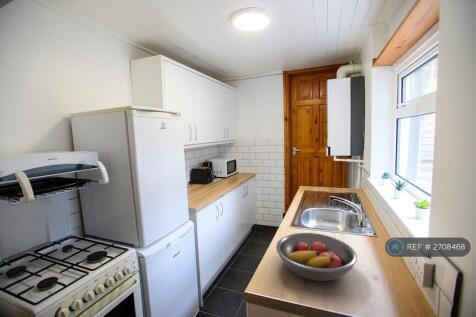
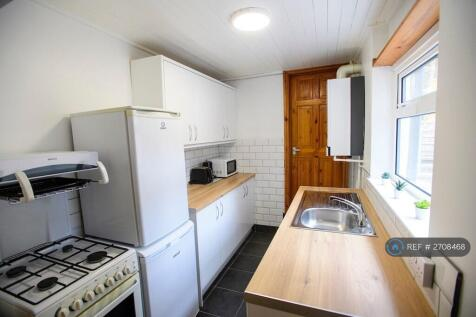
- fruit bowl (314, 256)
